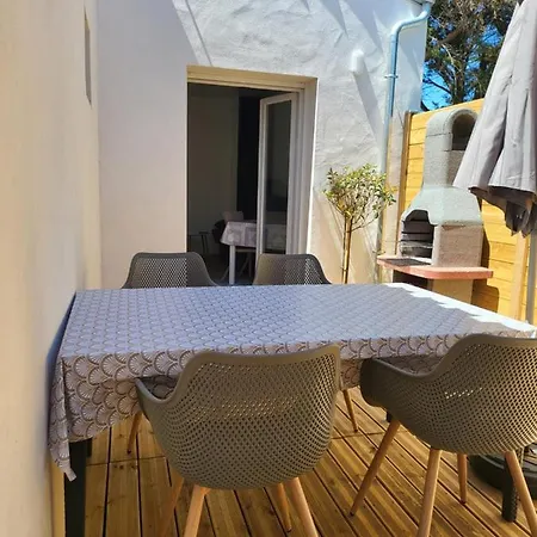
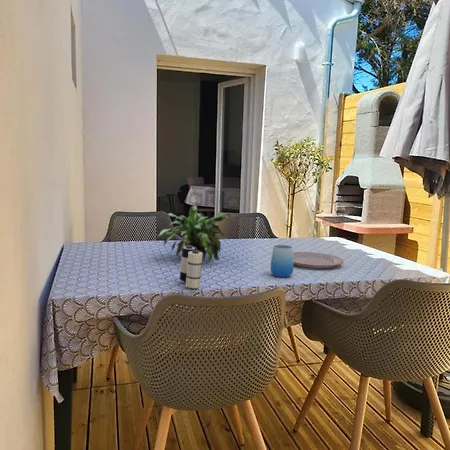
+ candle (184, 265)
+ plate (312, 260)
+ cup (282, 261)
+ potted plant (194, 232)
